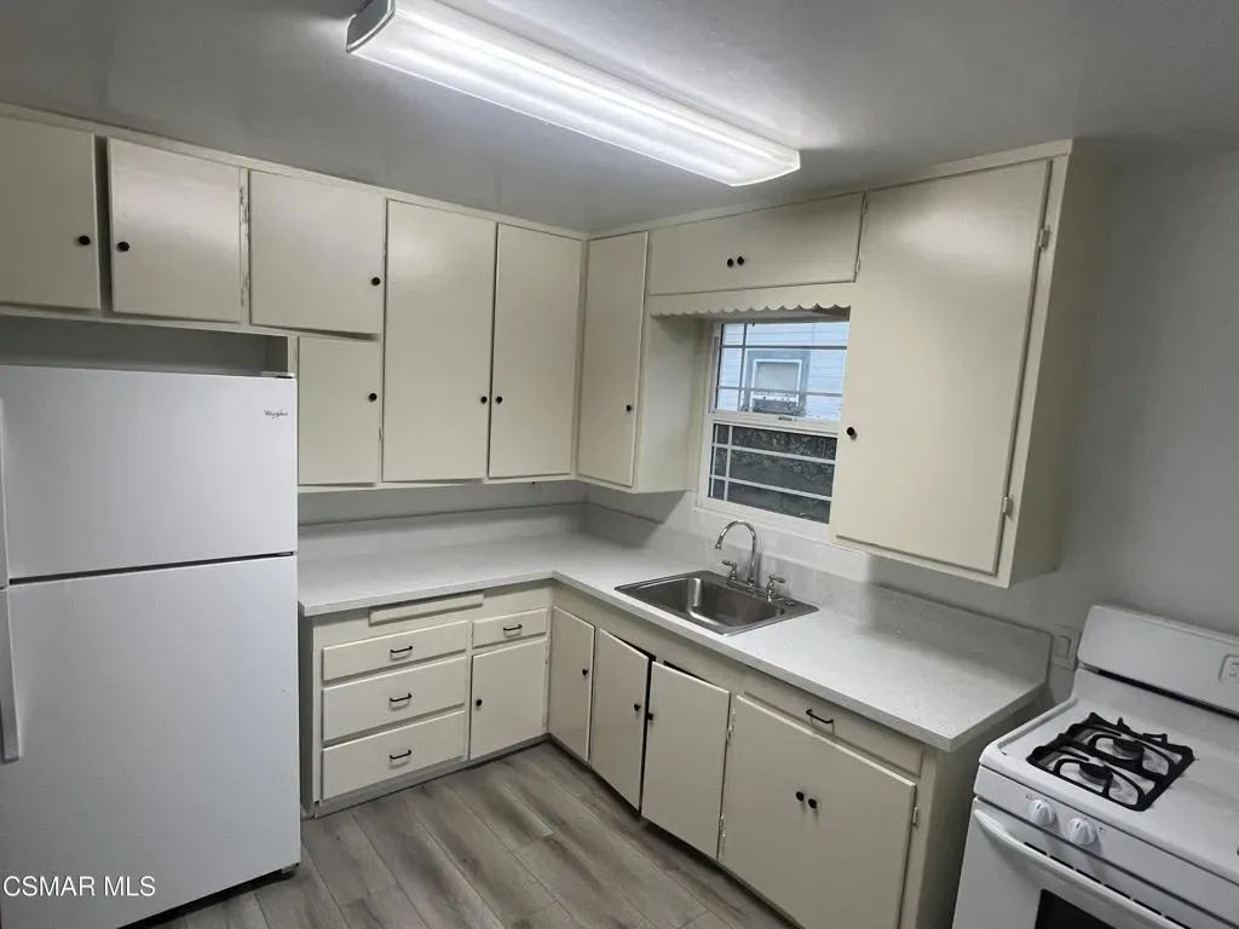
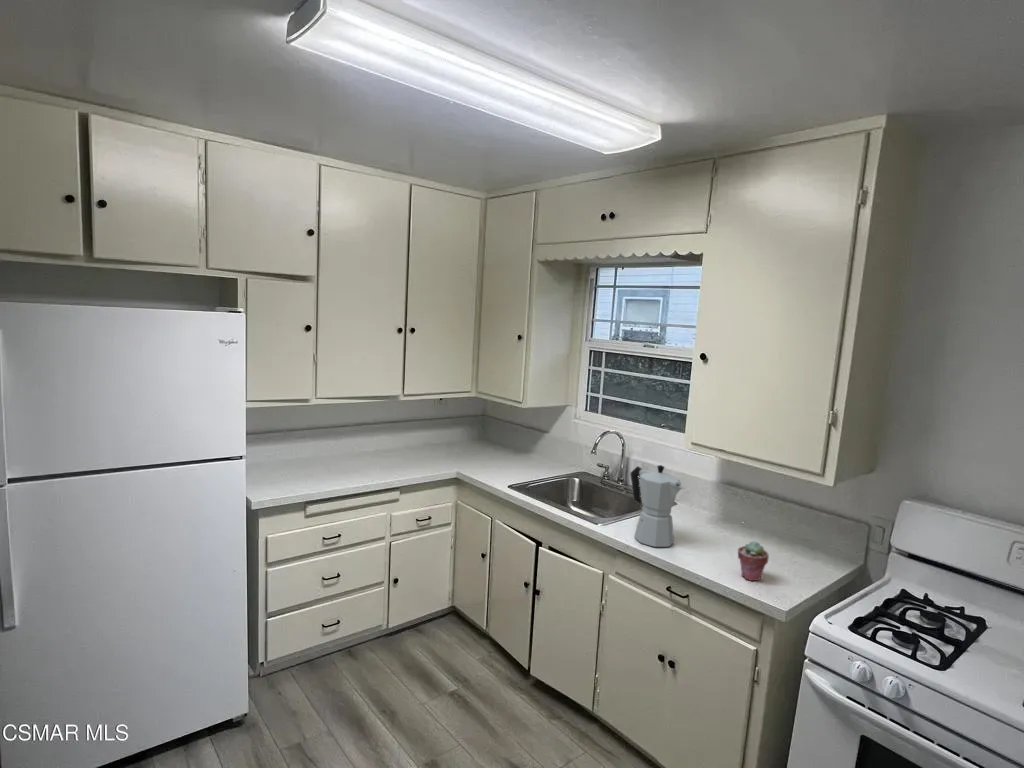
+ potted succulent (752, 559)
+ moka pot (654, 501)
